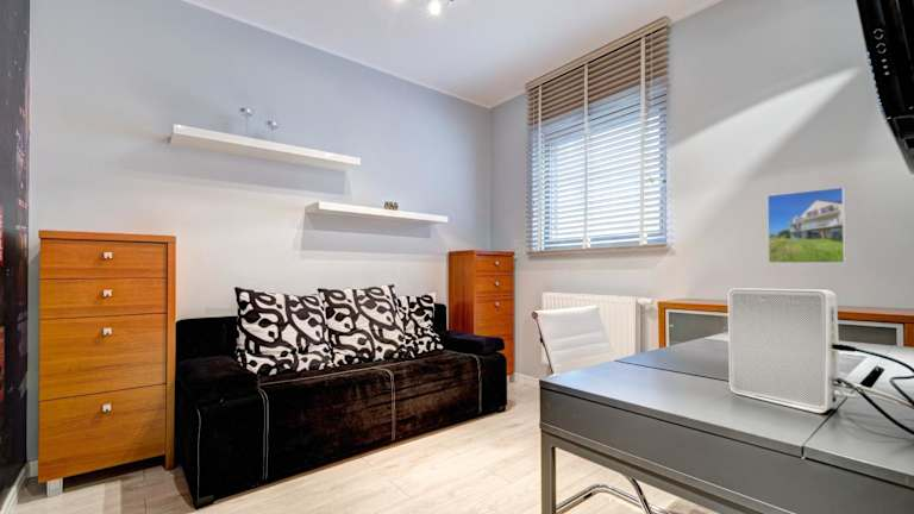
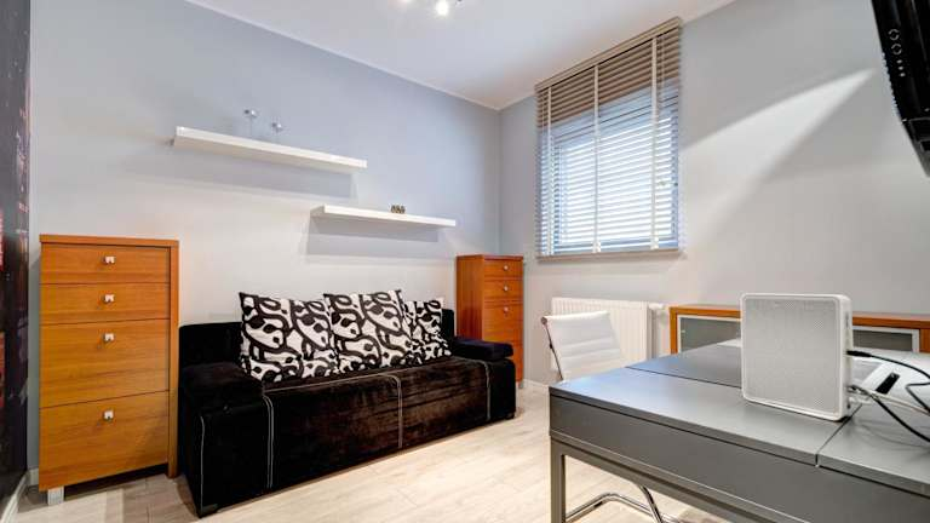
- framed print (803, 227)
